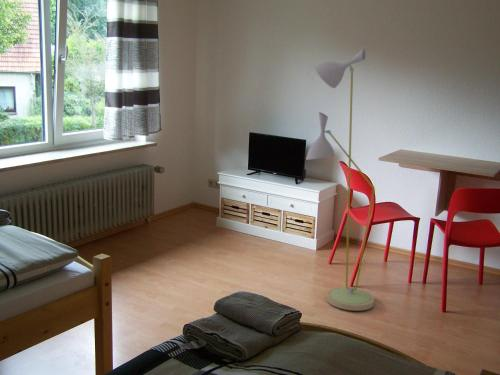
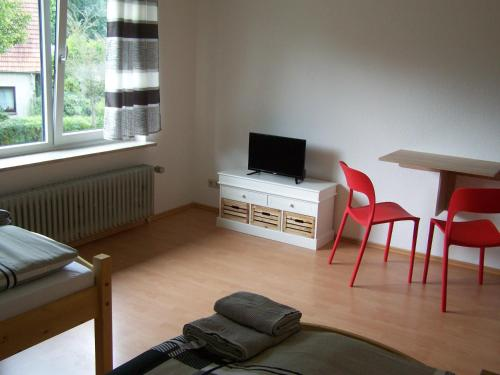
- floor lamp (348, 178)
